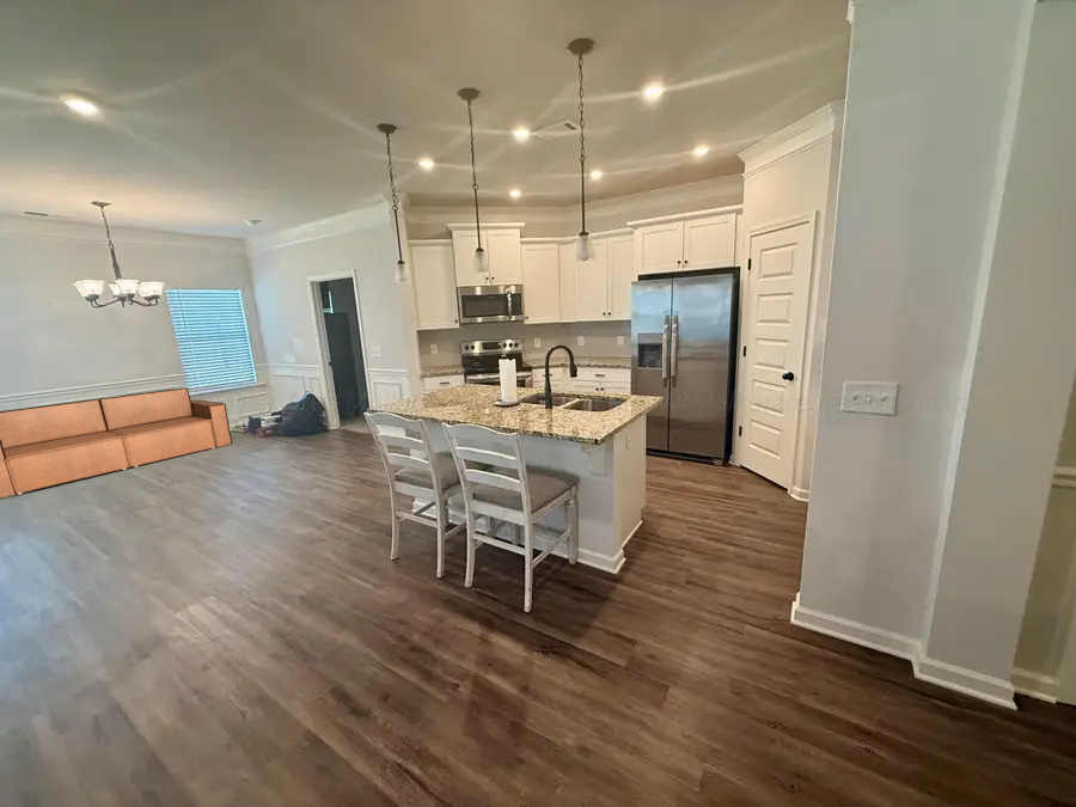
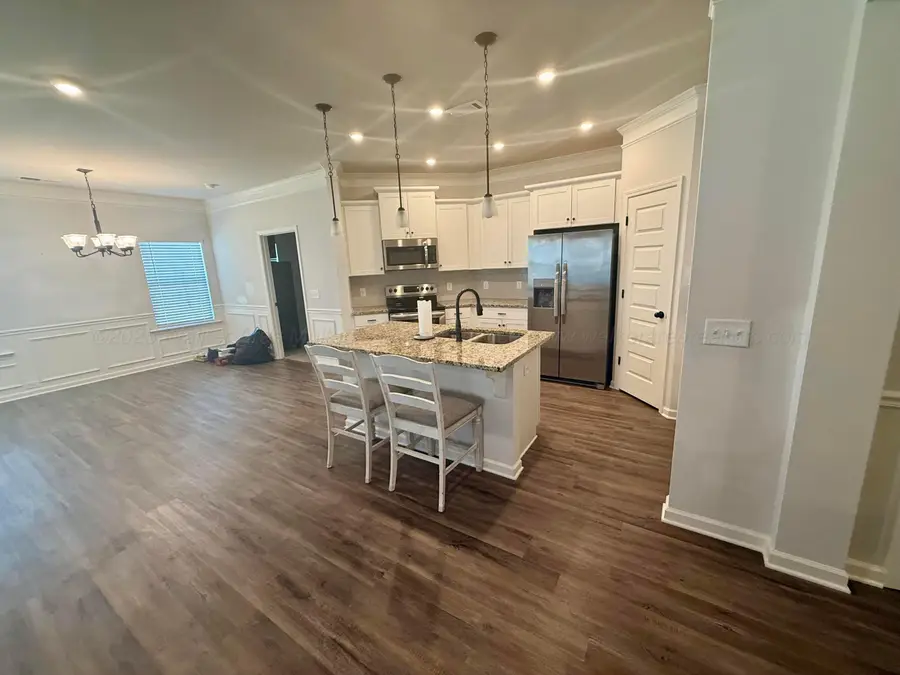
- sofa (111, 432)
